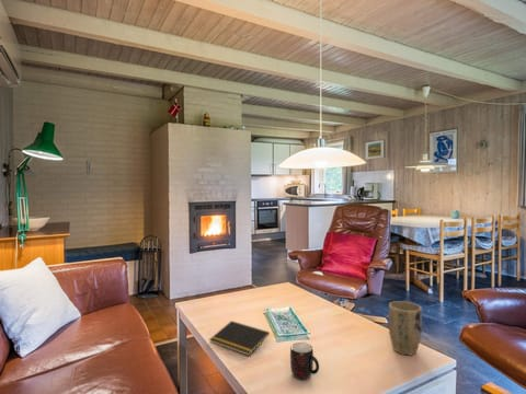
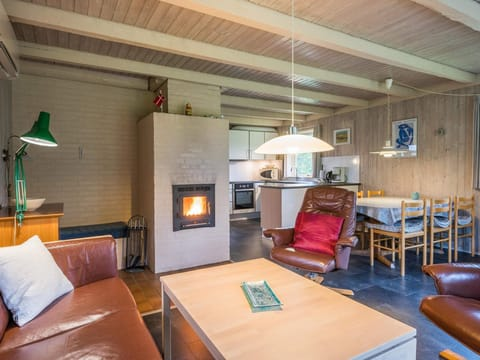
- plant pot (404, 327)
- mug (305, 362)
- notepad (239, 336)
